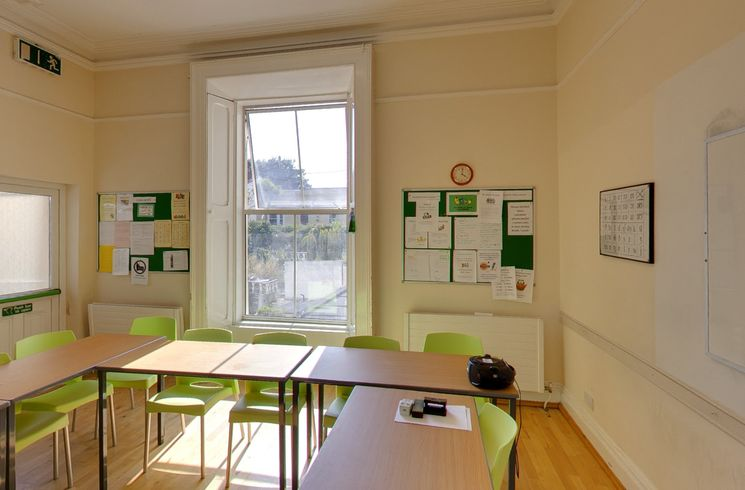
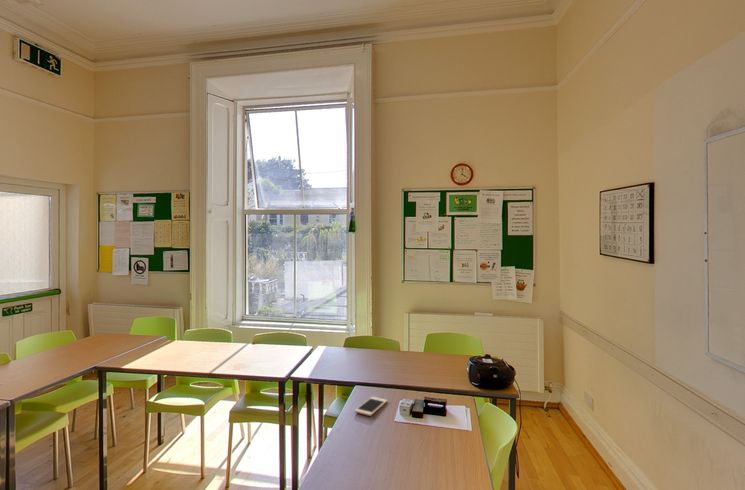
+ cell phone (371, 405)
